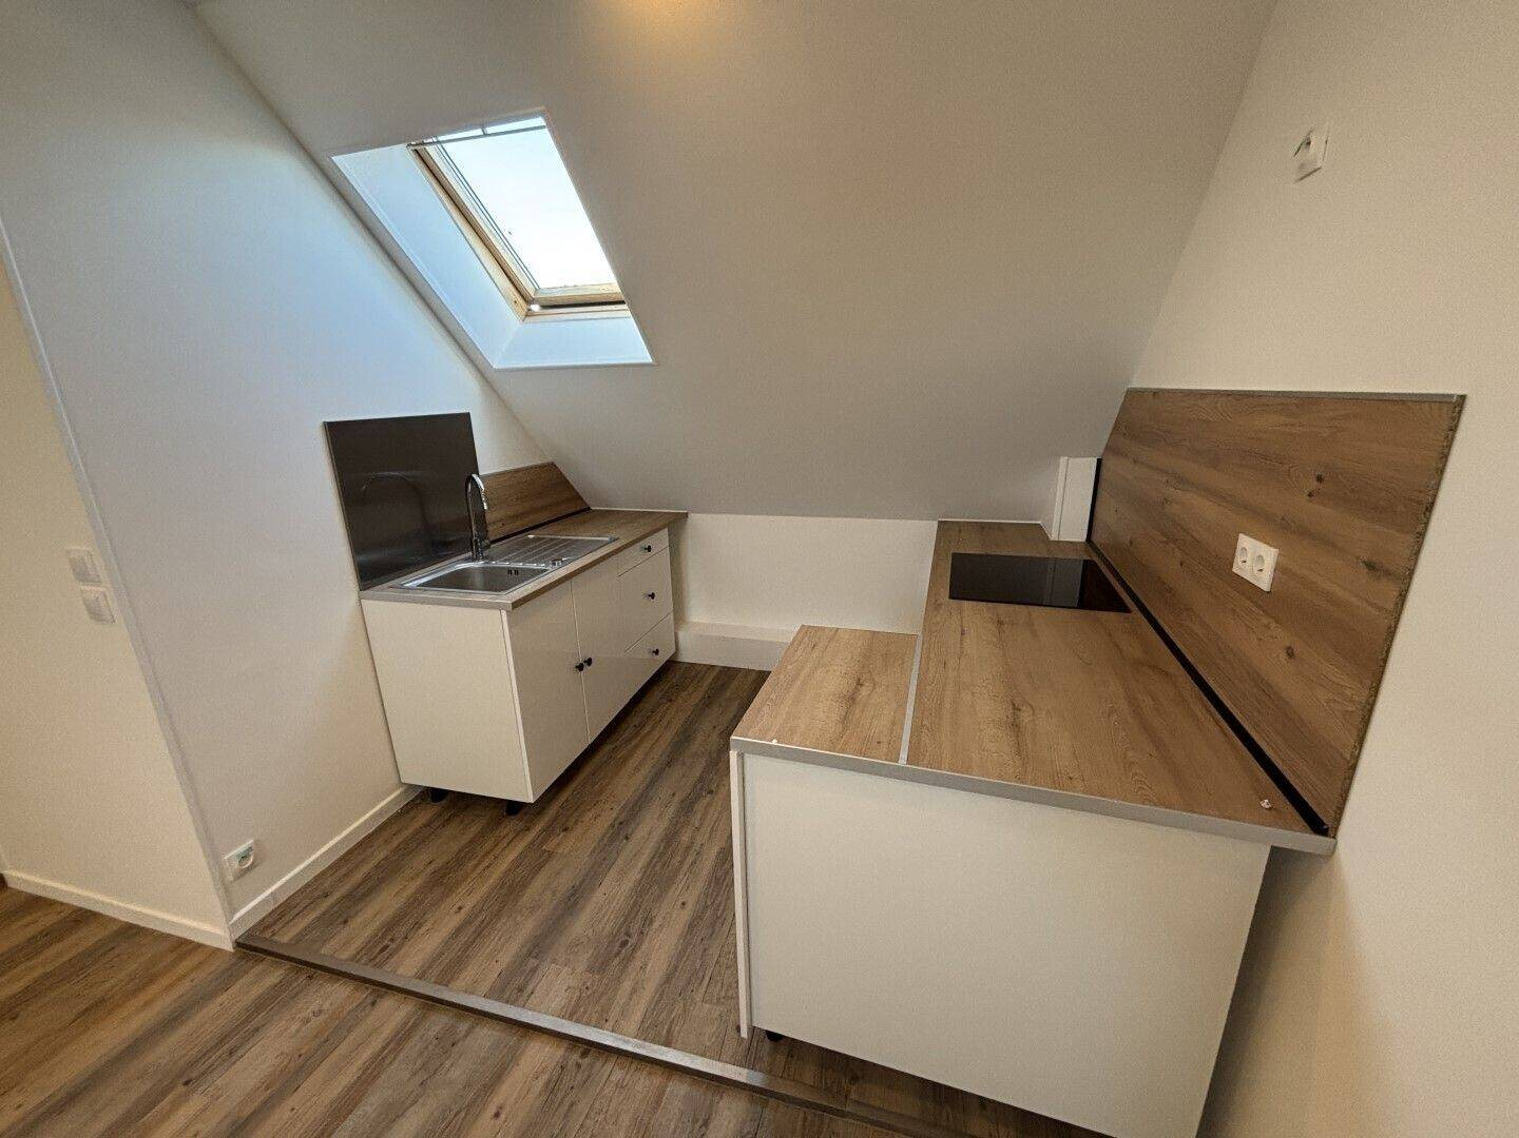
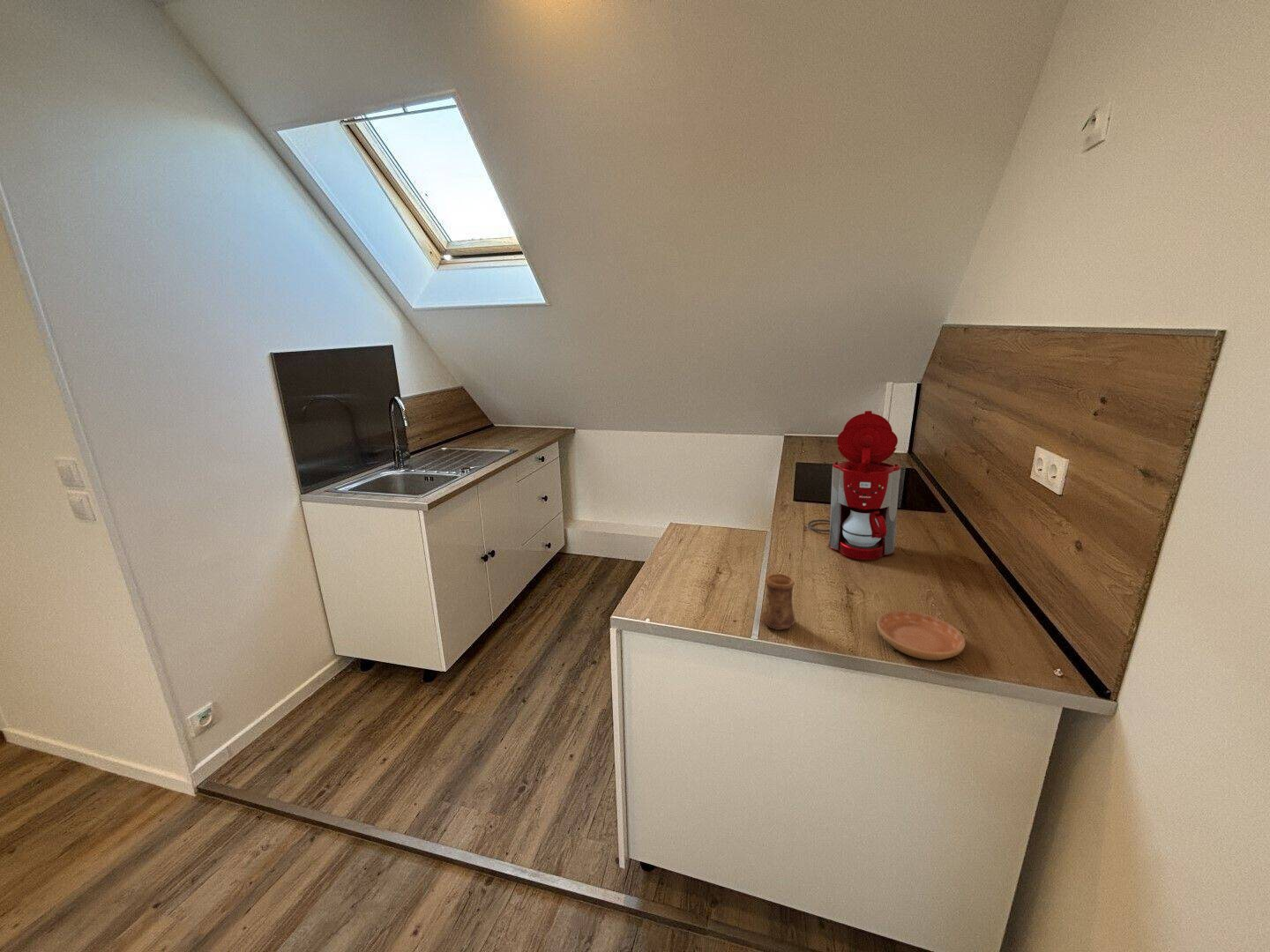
+ cup (778, 601)
+ saucer (918, 636)
+ coffee maker (854, 475)
